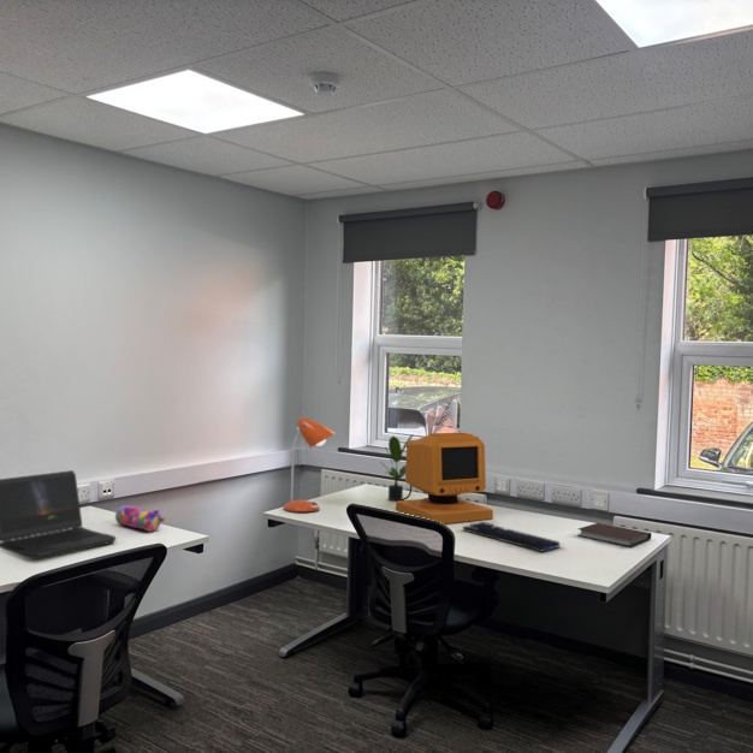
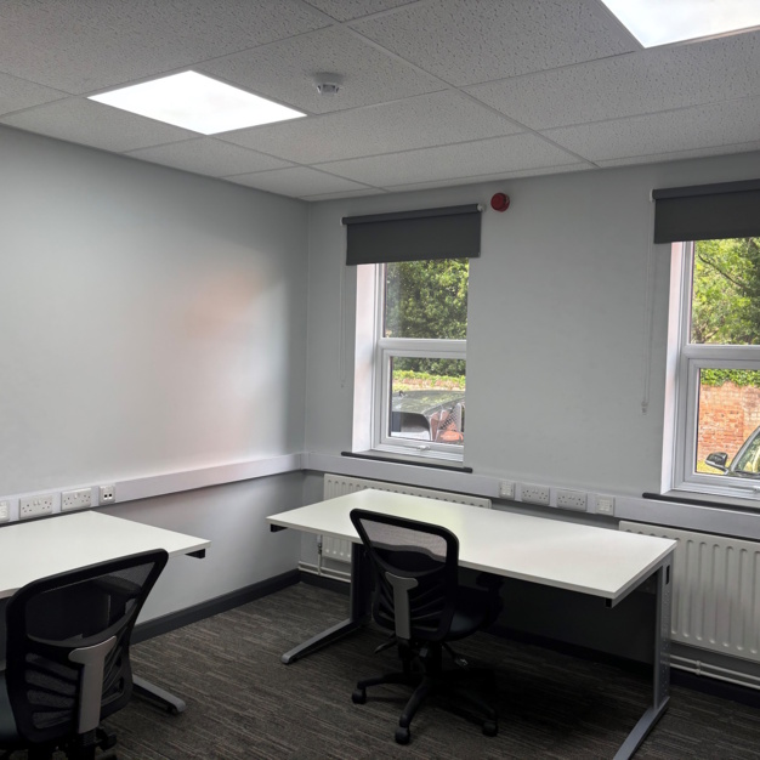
- desk lamp (294, 462)
- pencil case (138, 516)
- notebook (613, 533)
- laptop computer (57, 511)
- keyboard (511, 535)
- potted plant (398, 463)
- computer monitor (441, 473)
